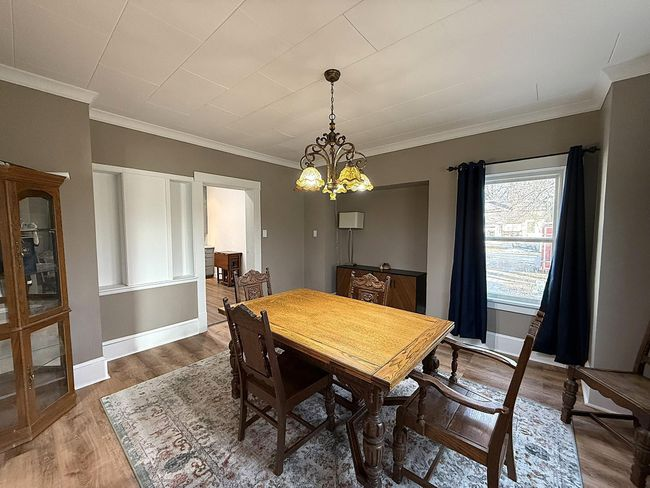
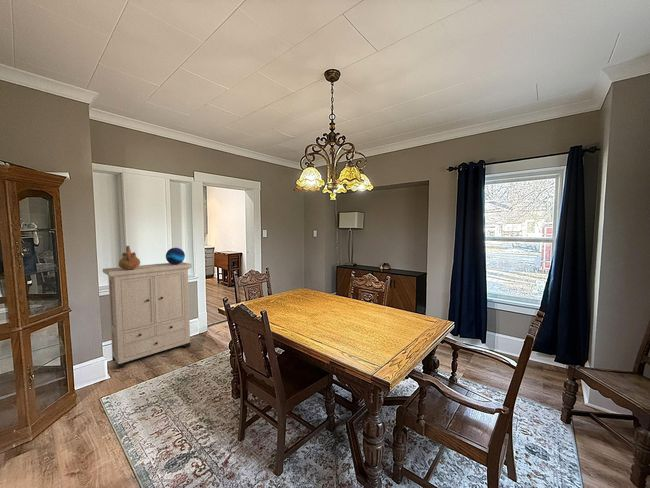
+ cabinet (151, 310)
+ ceramic vessel (129, 257)
+ decorative orb (175, 255)
